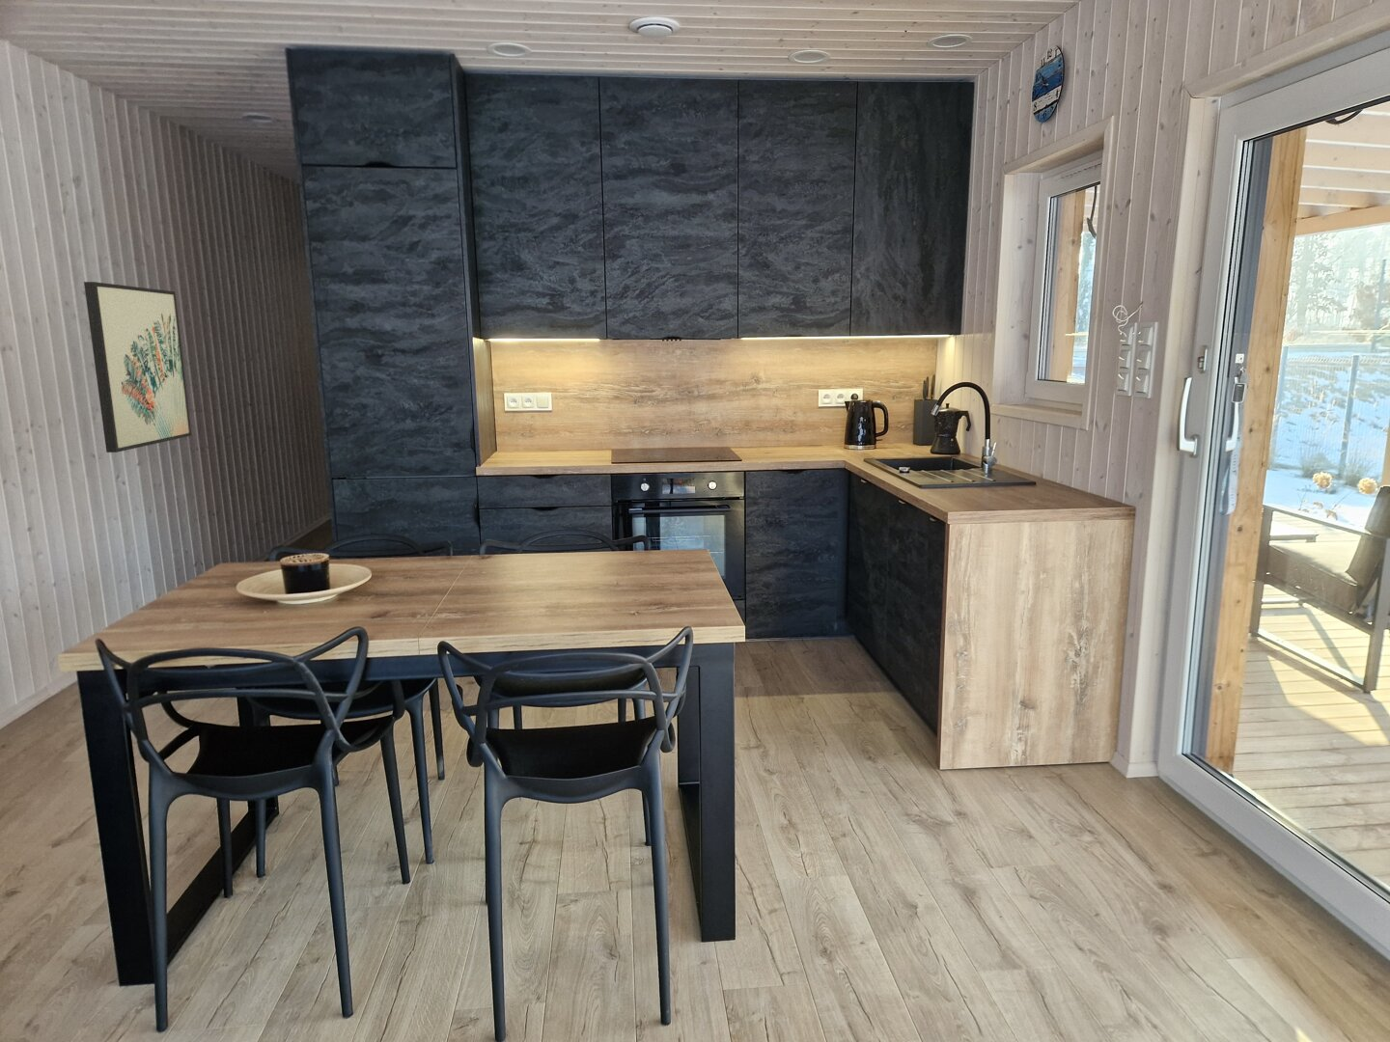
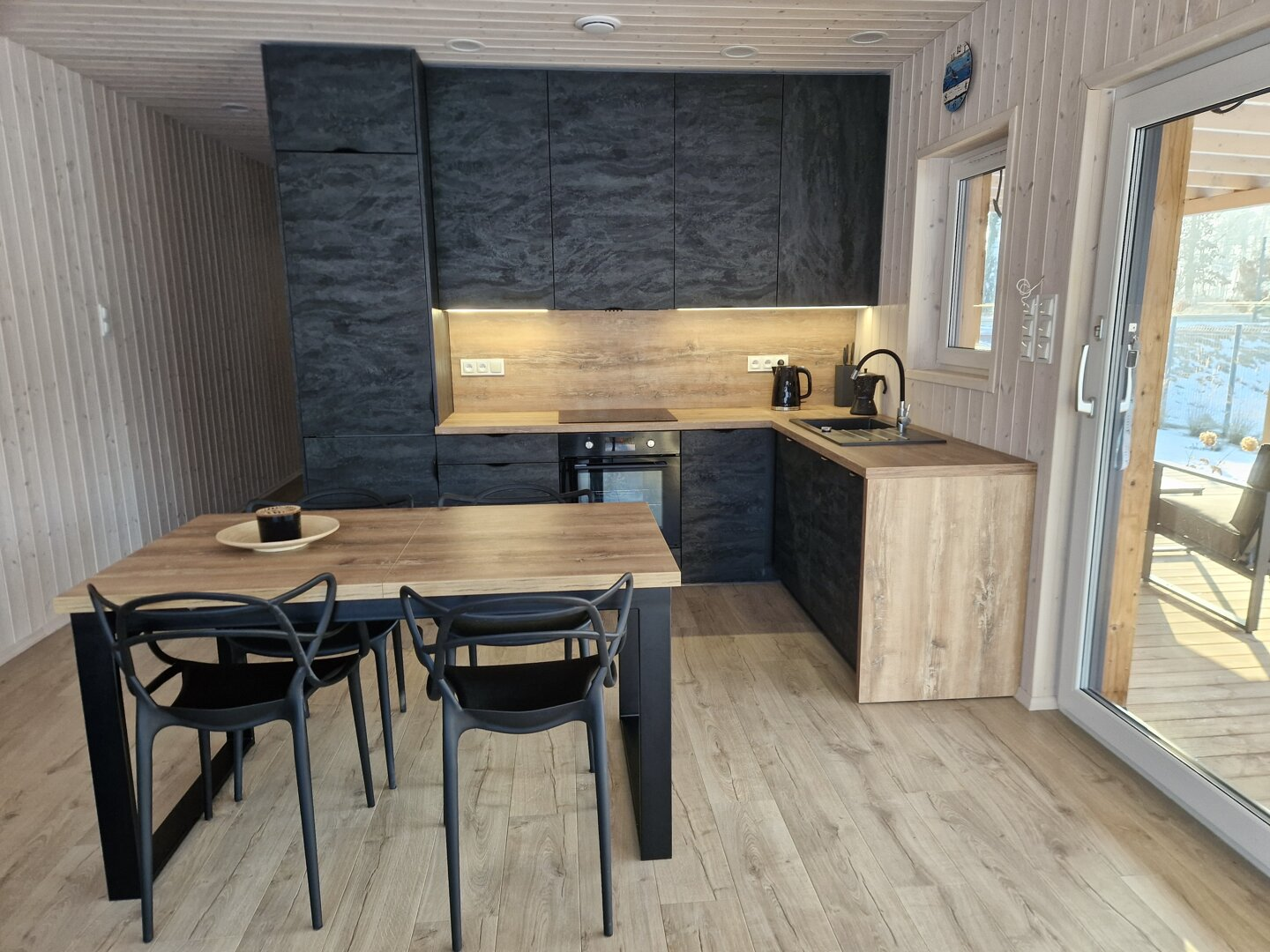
- wall art (143, 366)
